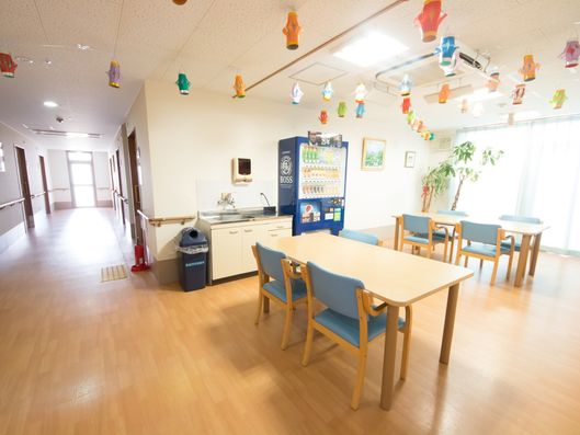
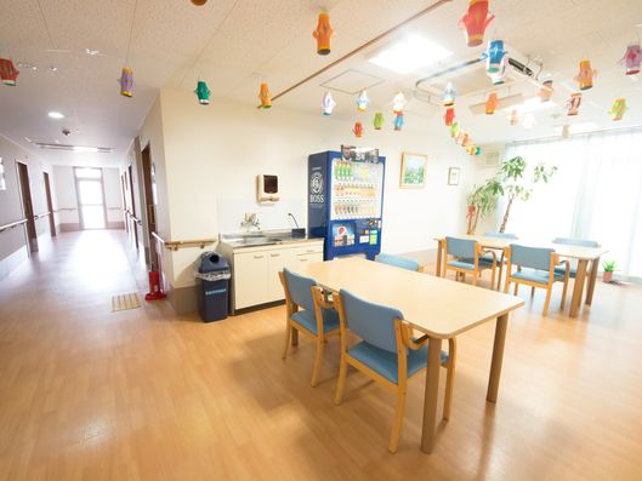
+ potted plant (609, 269)
